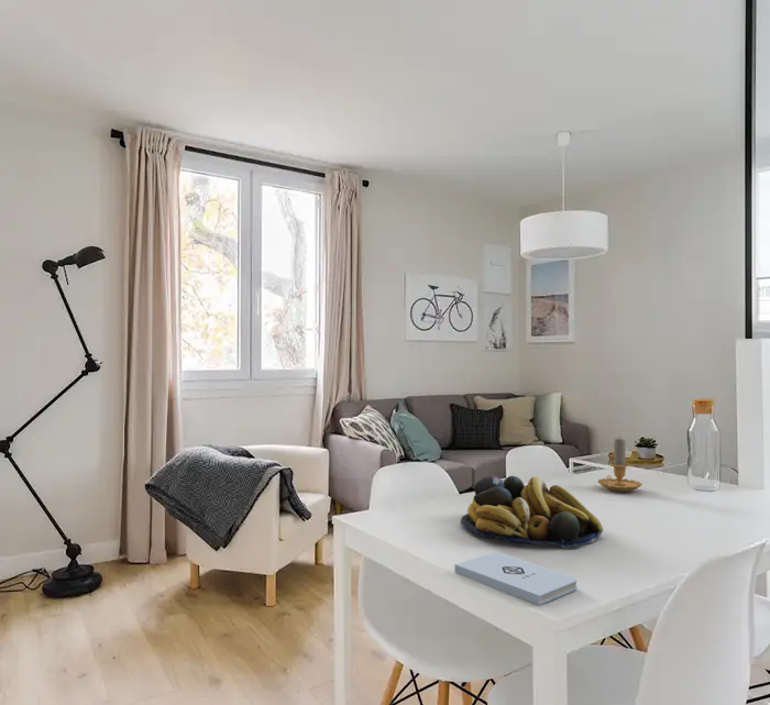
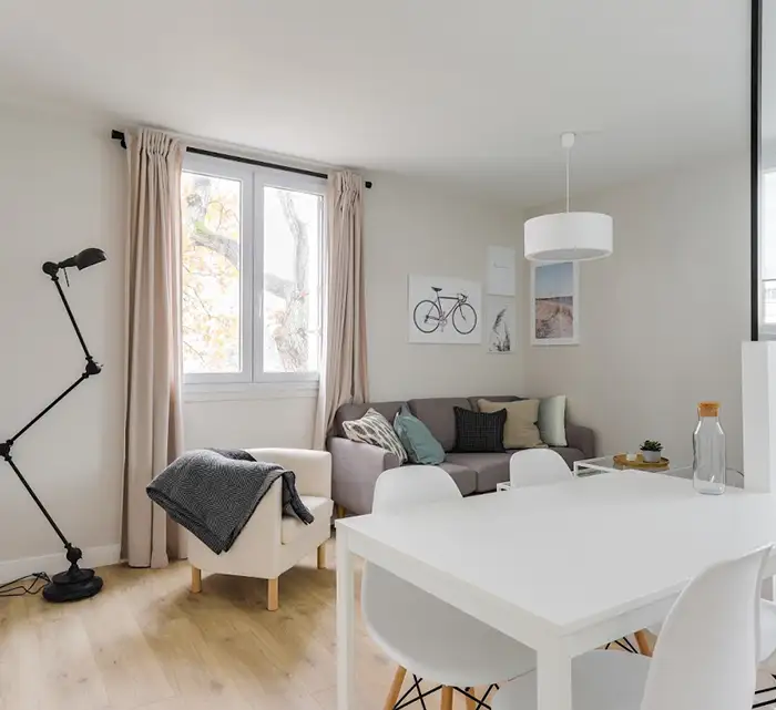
- fruit bowl (528, 503)
- notepad (515, 575)
- candle (617, 463)
